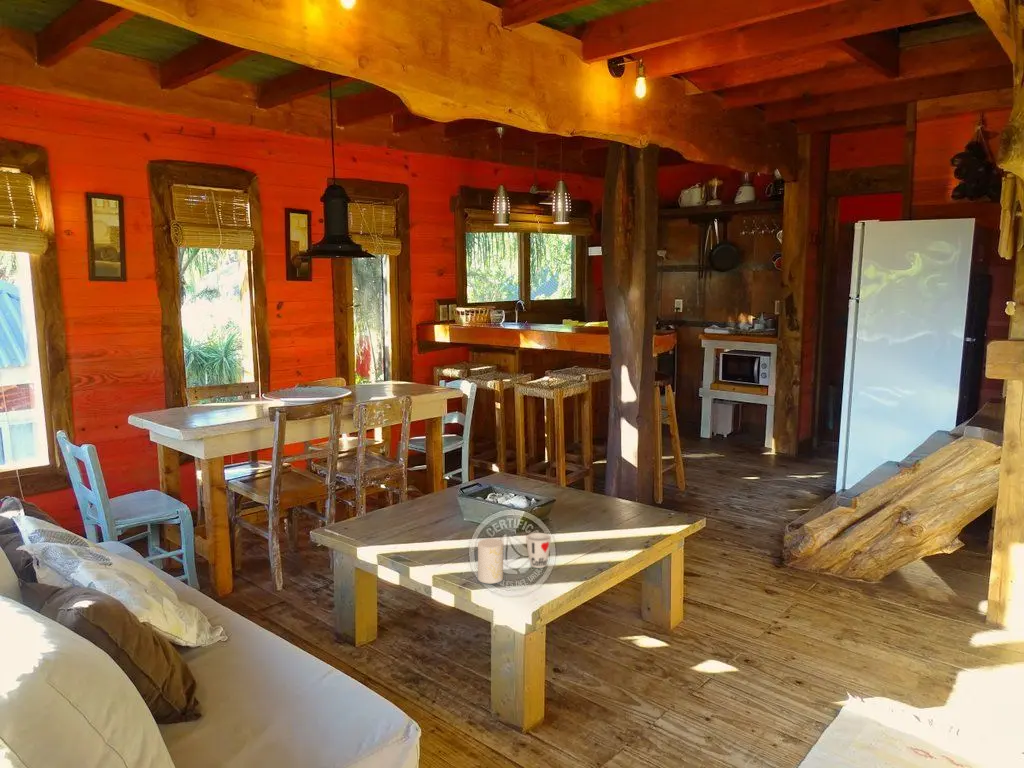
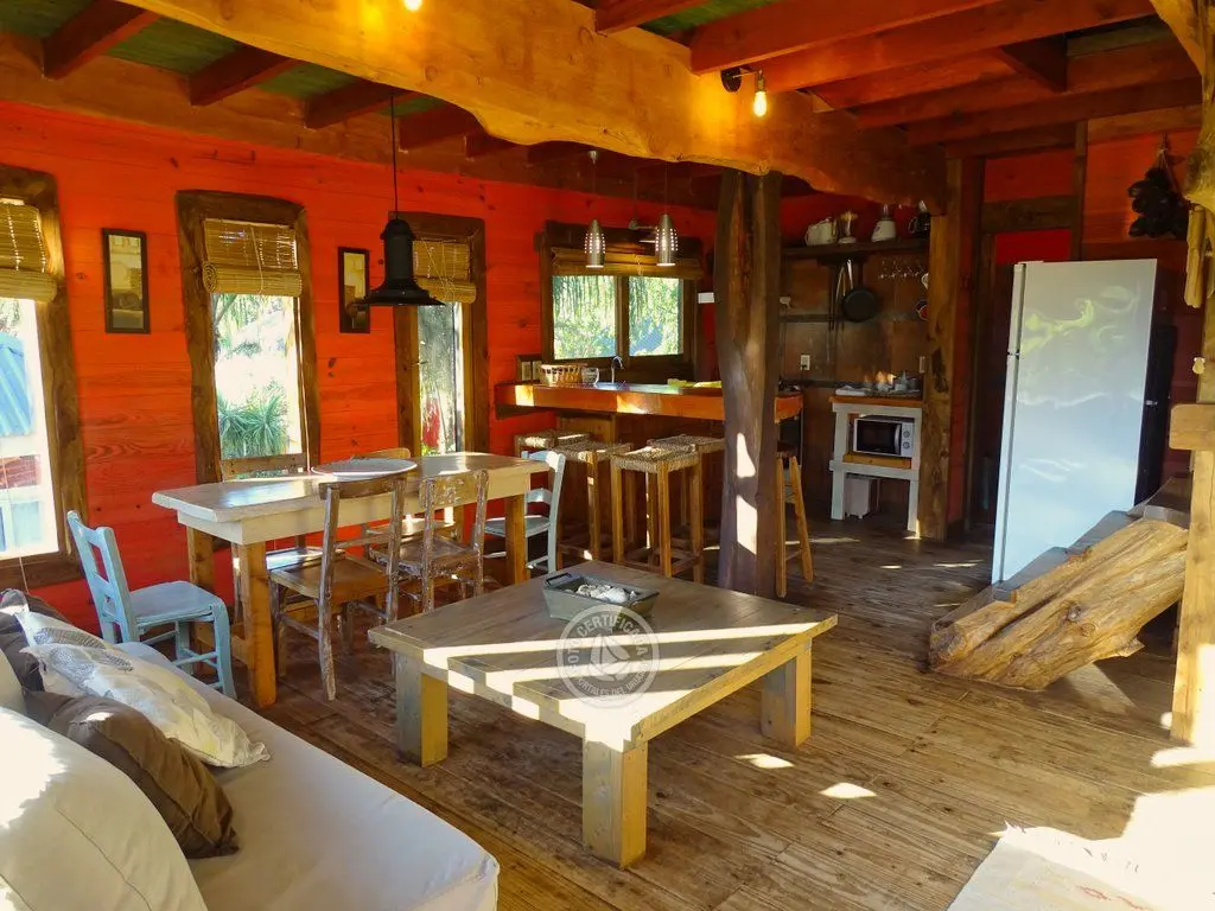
- cup (538, 550)
- cup (490, 560)
